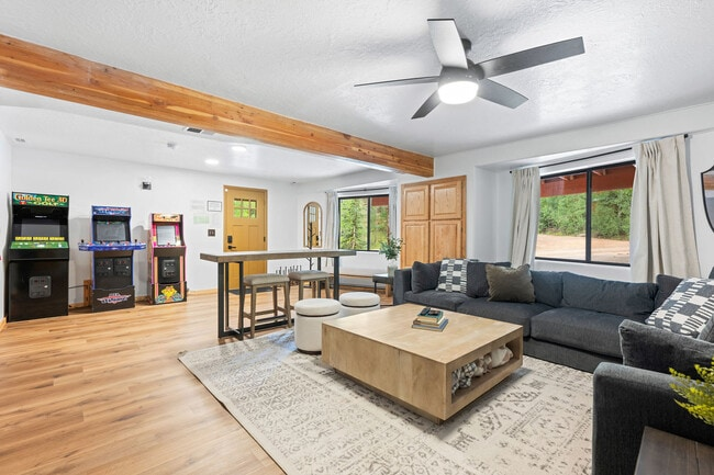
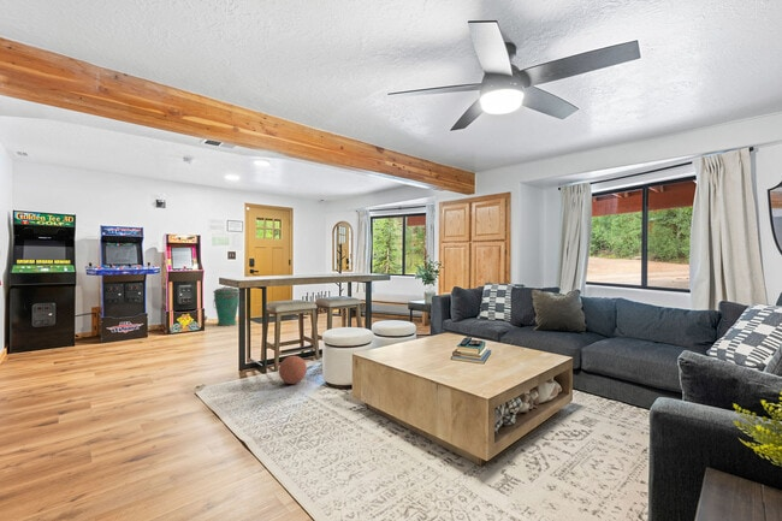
+ trash can (226, 304)
+ ball (292, 369)
